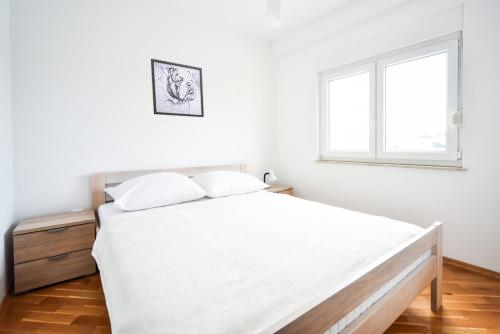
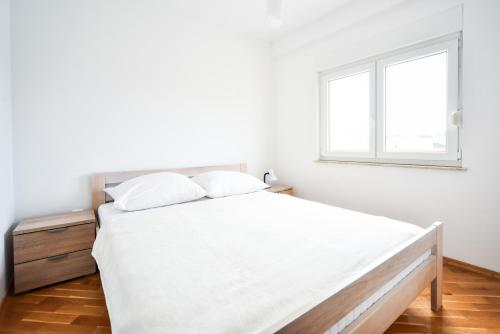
- wall art (179, 89)
